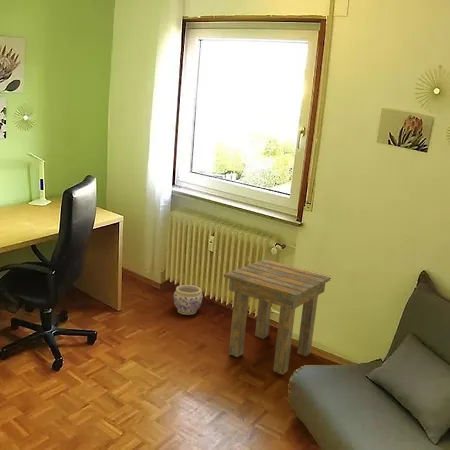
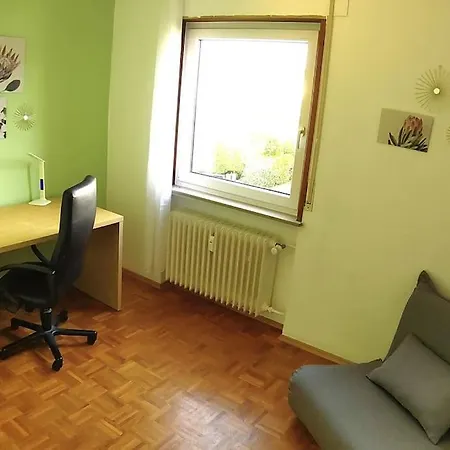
- planter (187, 300)
- side table (270, 313)
